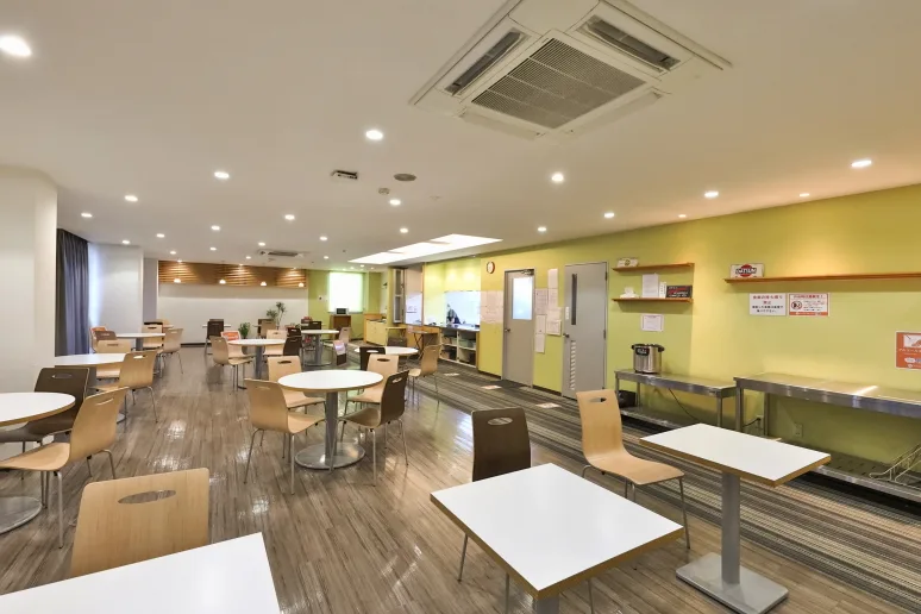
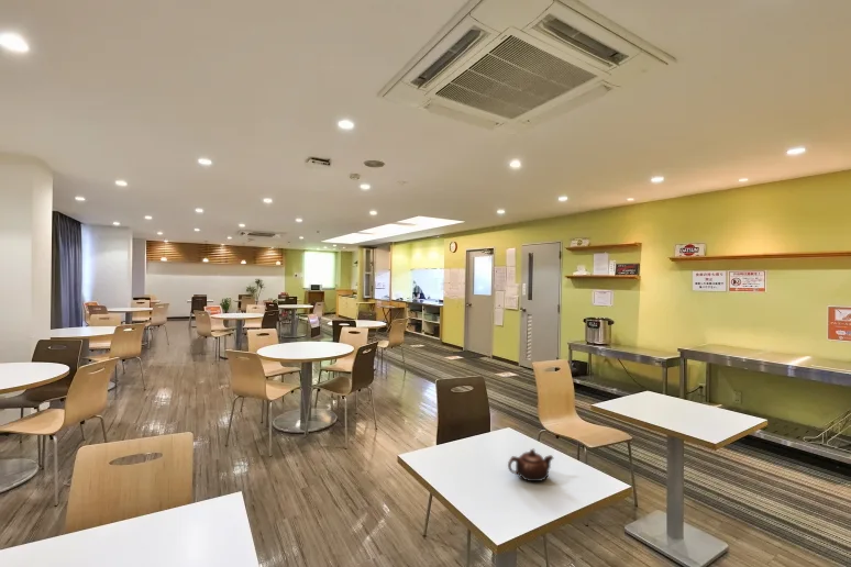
+ teapot (530, 462)
